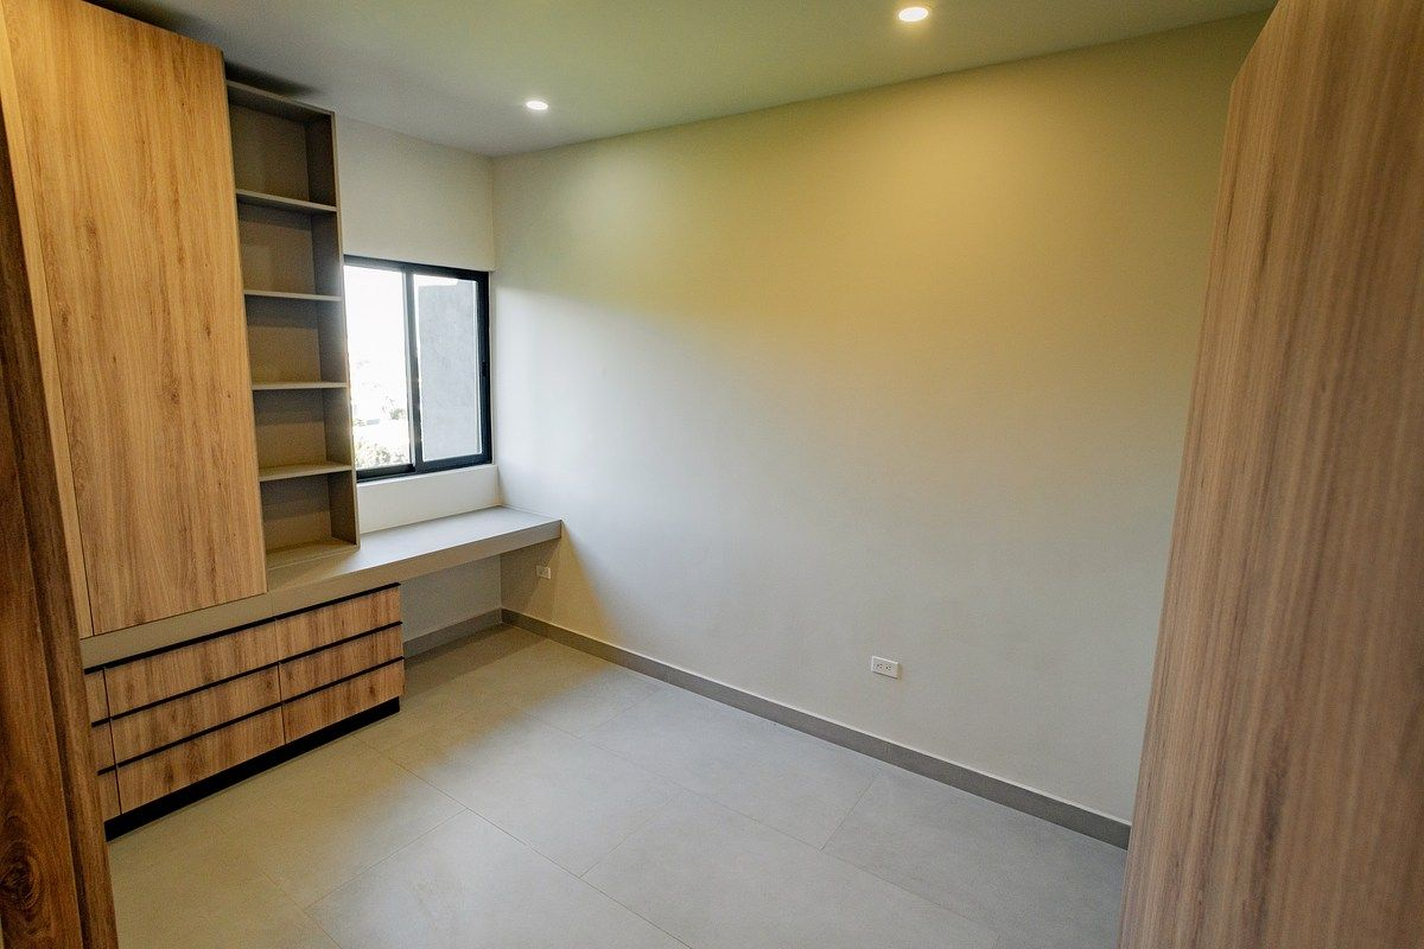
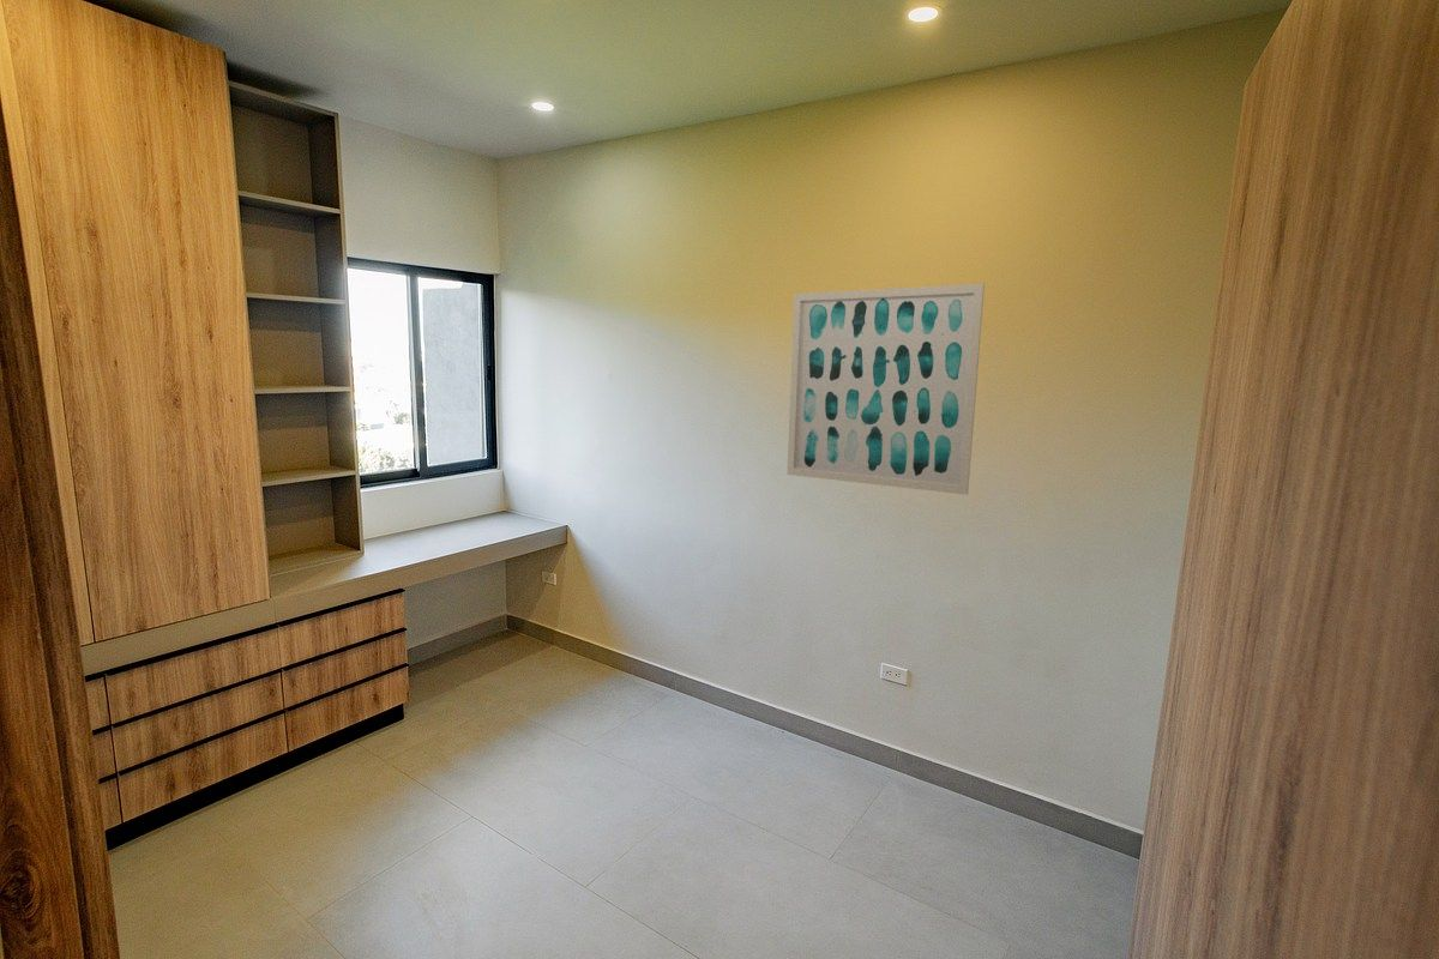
+ wall art (875, 388)
